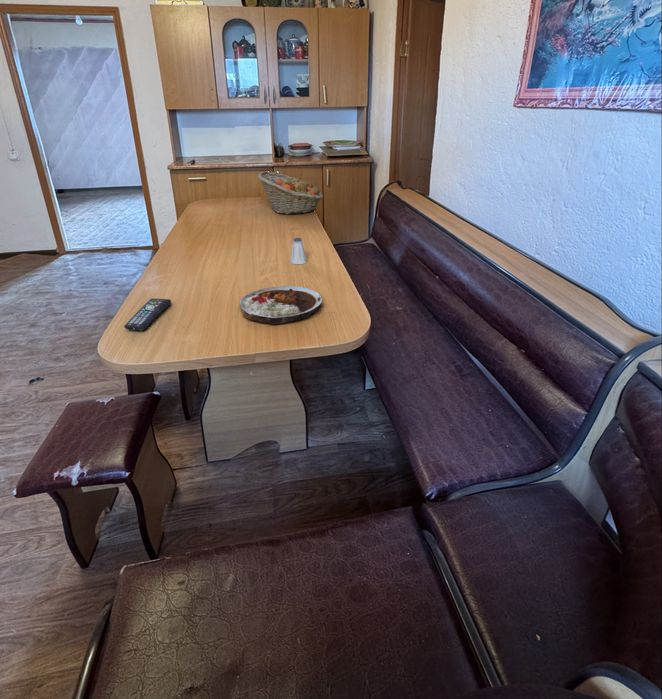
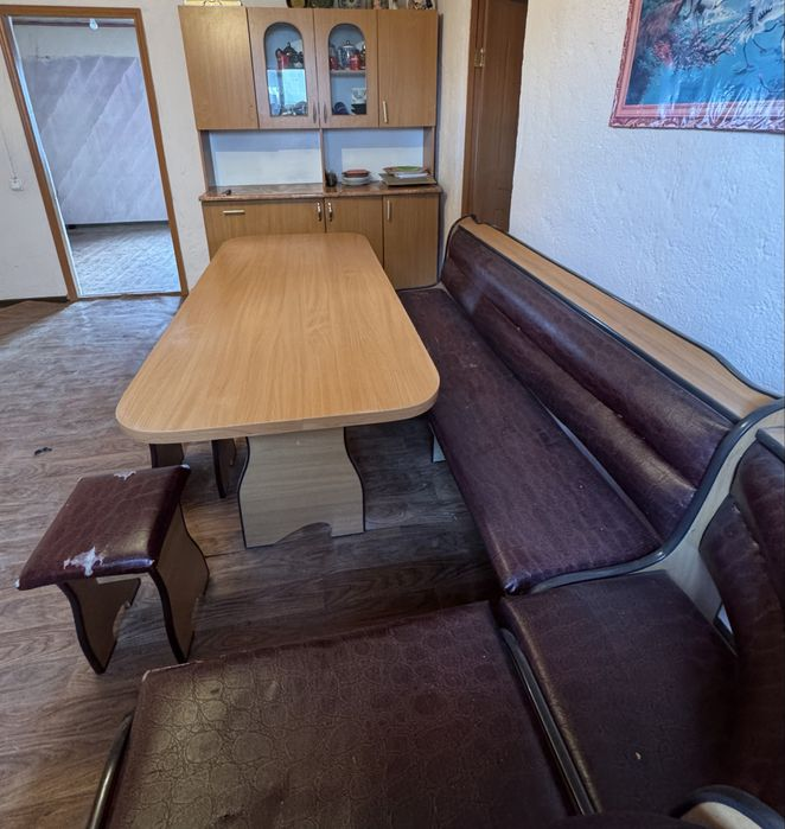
- remote control (149, 312)
- saltshaker (297, 250)
- fruit basket (290, 191)
- plate (281, 301)
